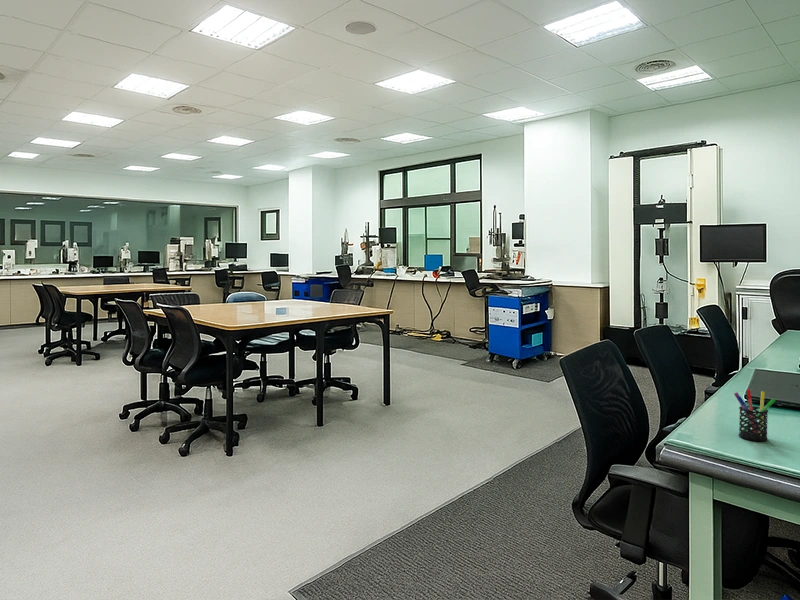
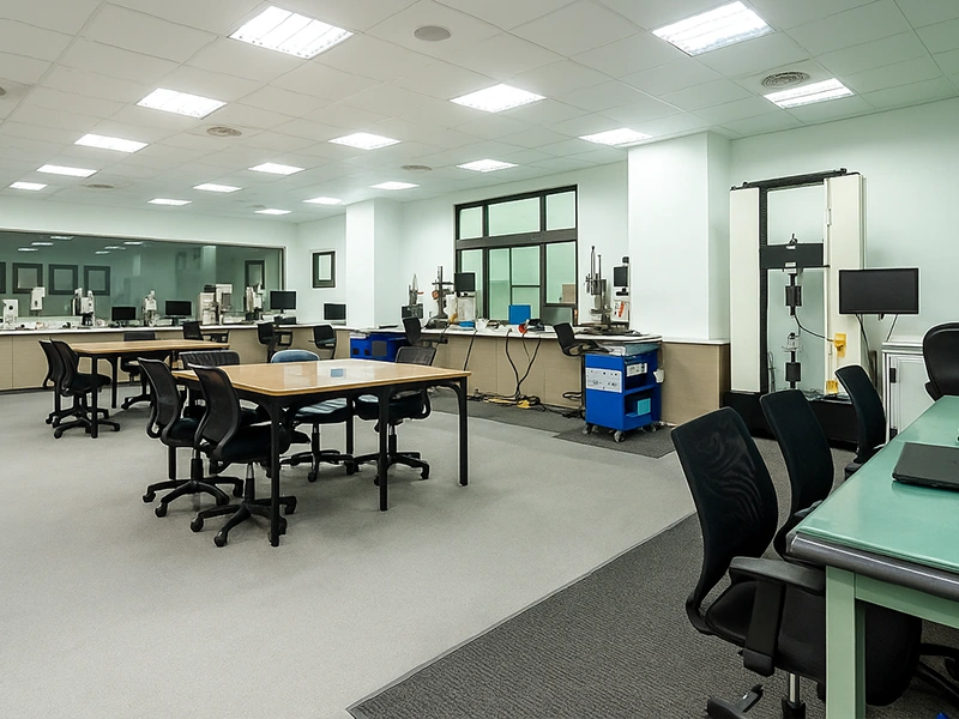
- pen holder (756, 413)
